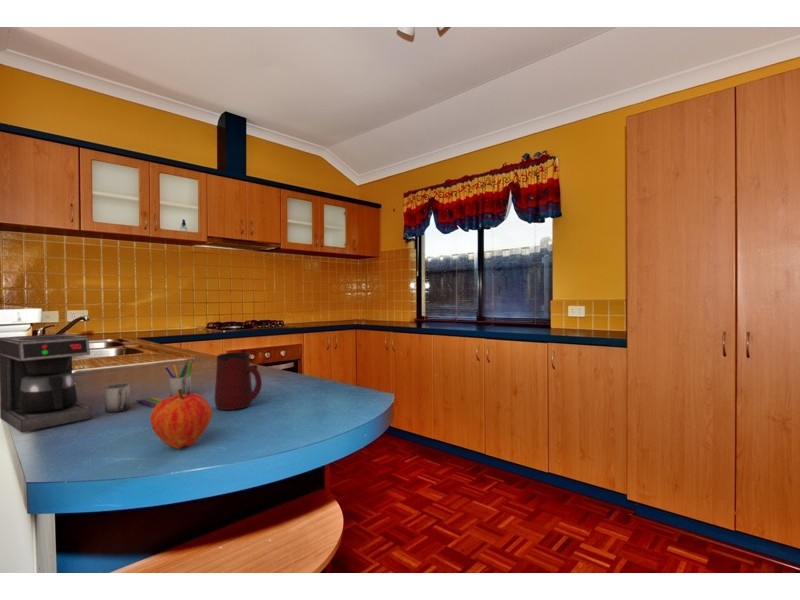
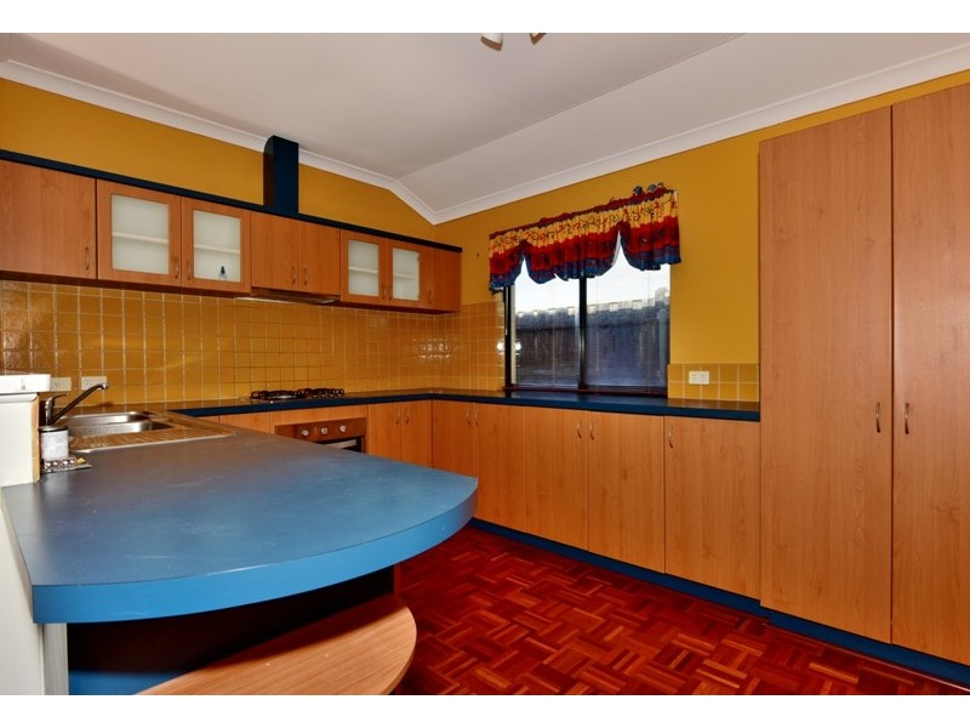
- coffee maker (115, 384)
- mug (239, 380)
- fruit (182, 416)
